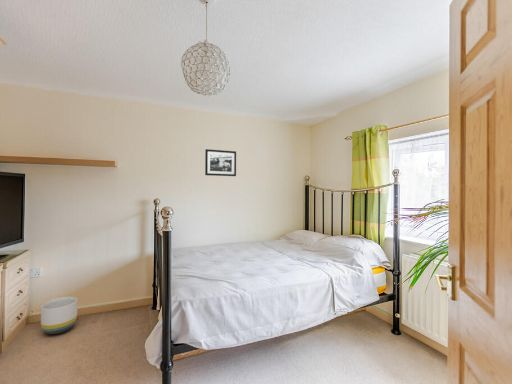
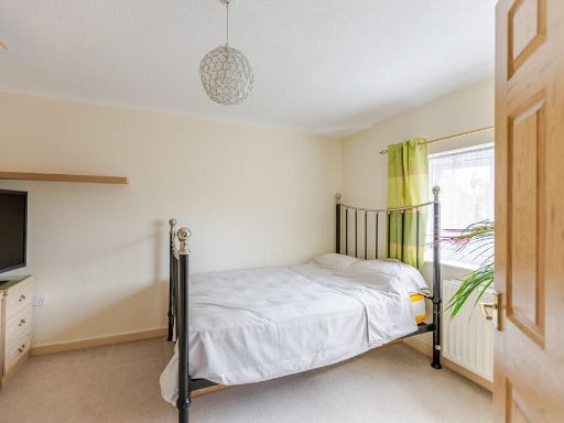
- planter (59, 316)
- picture frame (221, 163)
